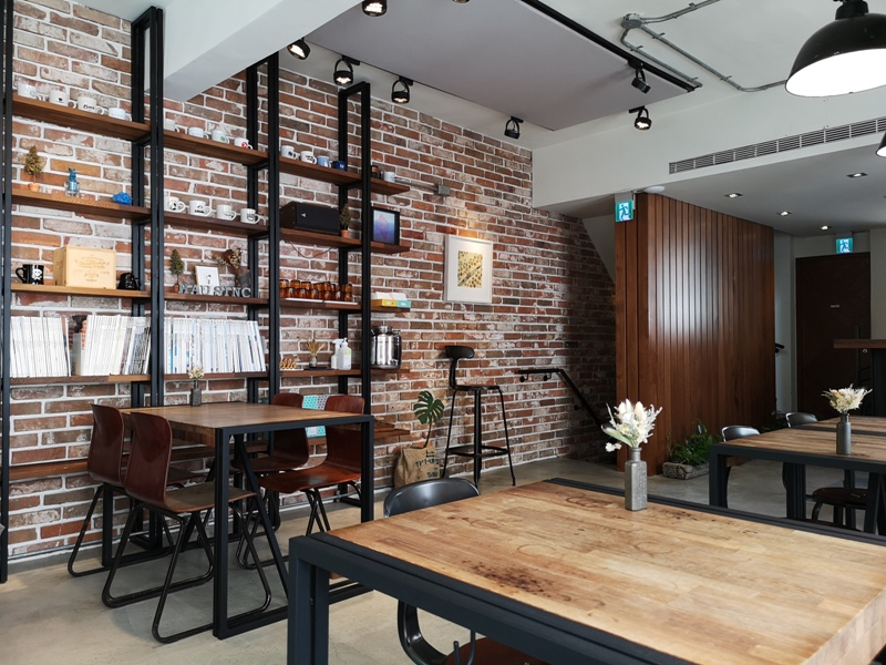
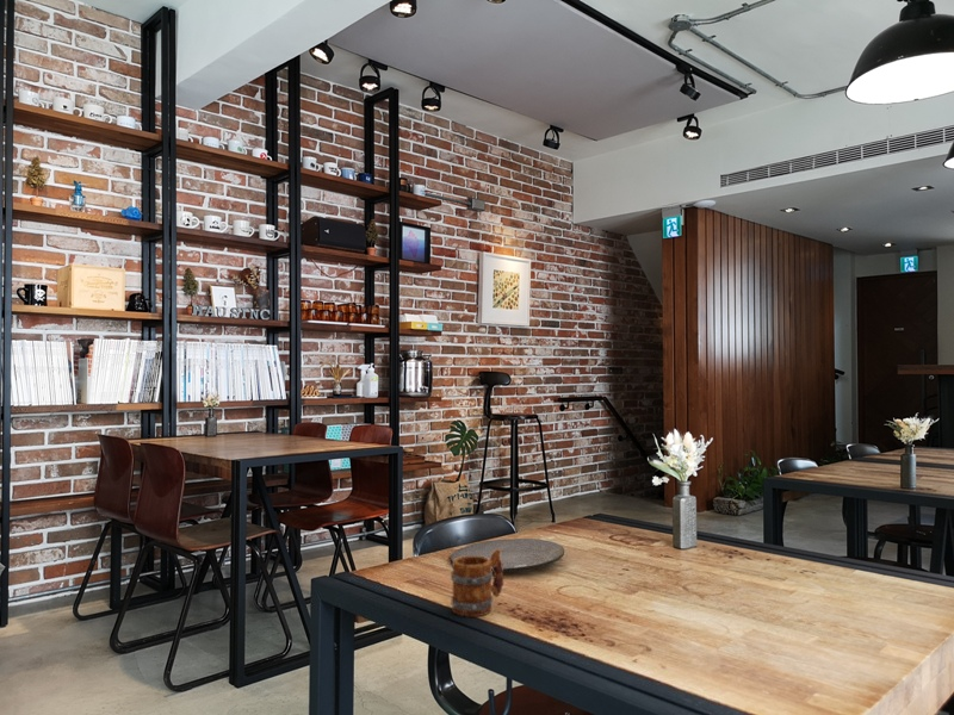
+ plate (507, 553)
+ mug (478, 580)
